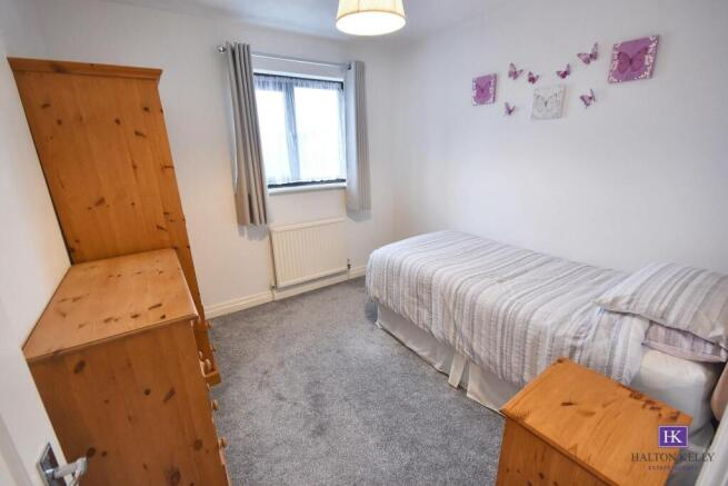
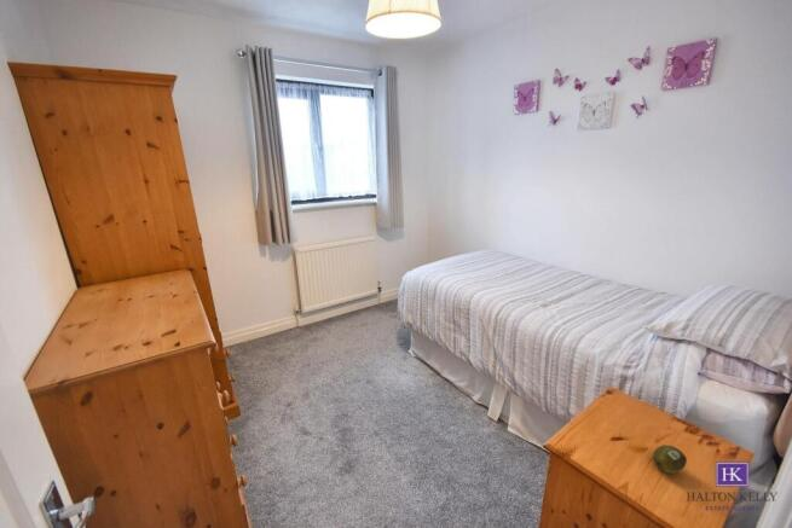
+ fruit (669, 459)
